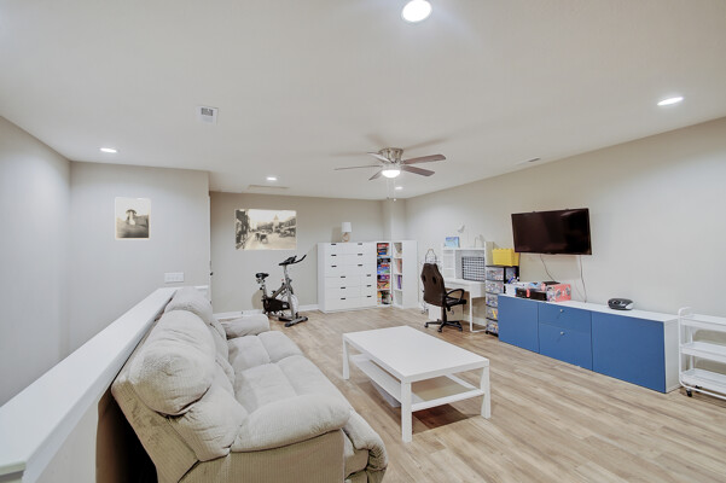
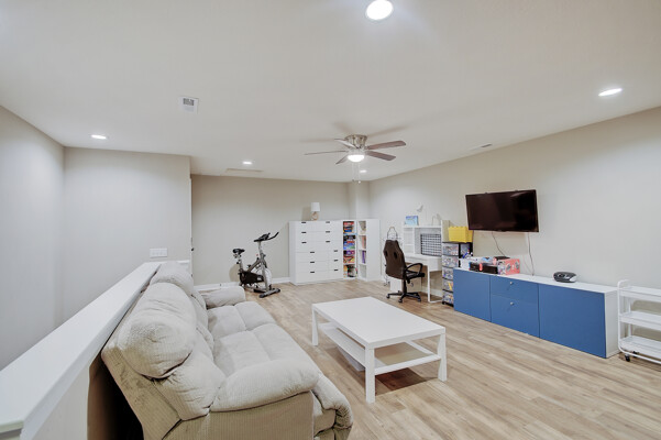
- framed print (133, 219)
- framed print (266, 229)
